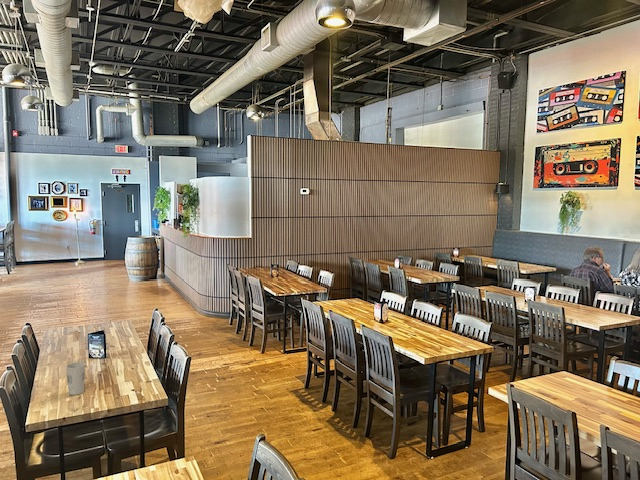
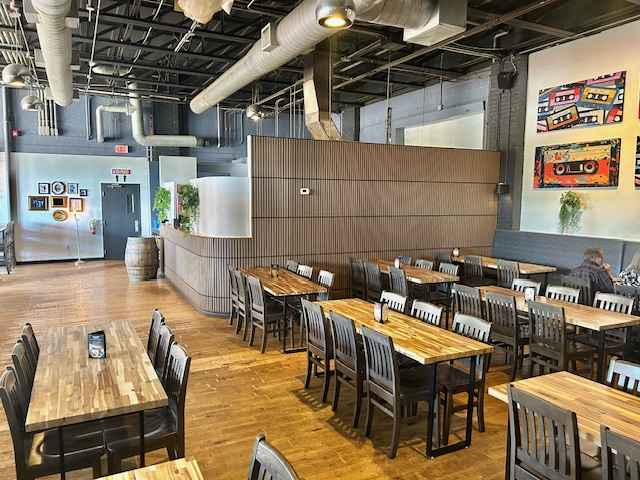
- cup (76, 378)
